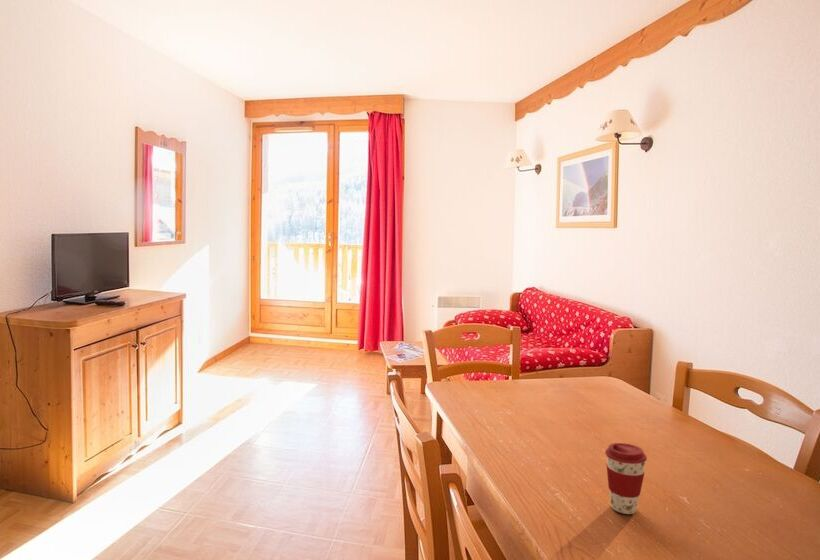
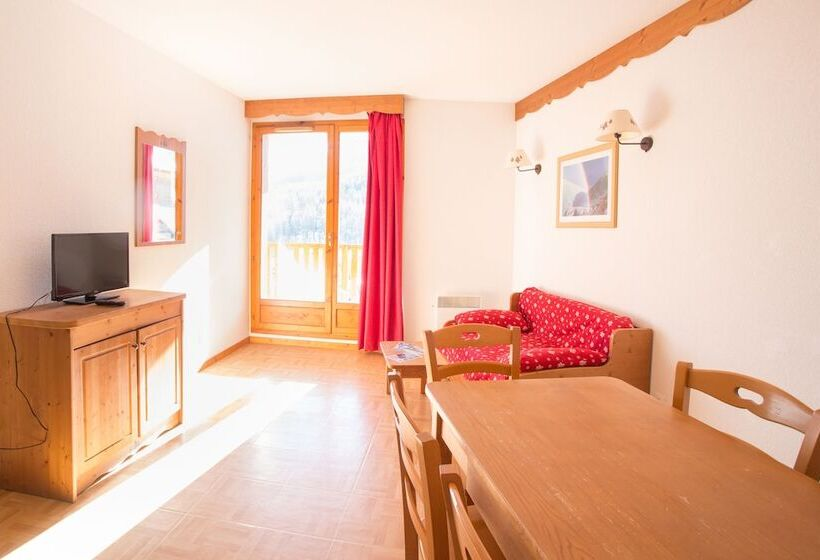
- coffee cup (624, 478)
